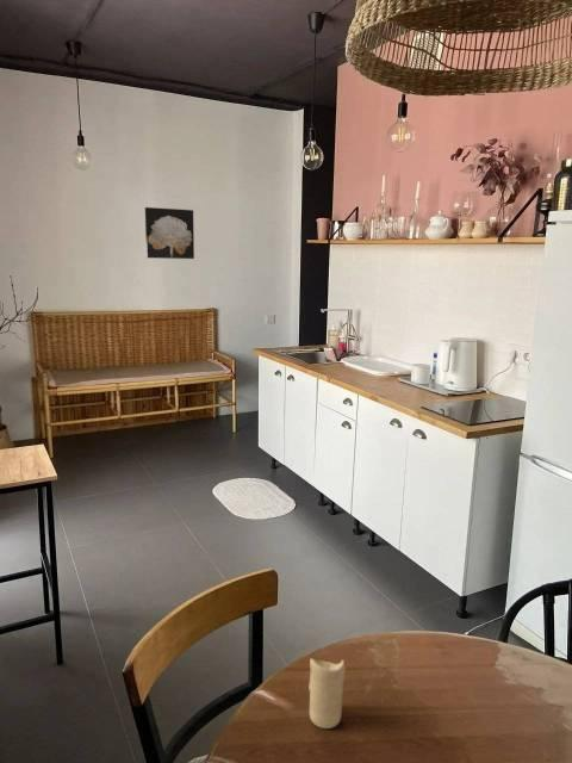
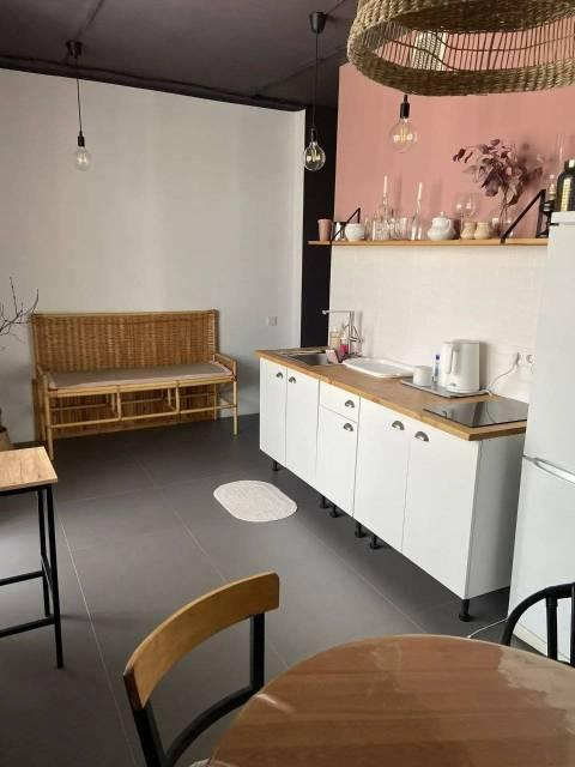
- wall art (169, 234)
- candle (327, 687)
